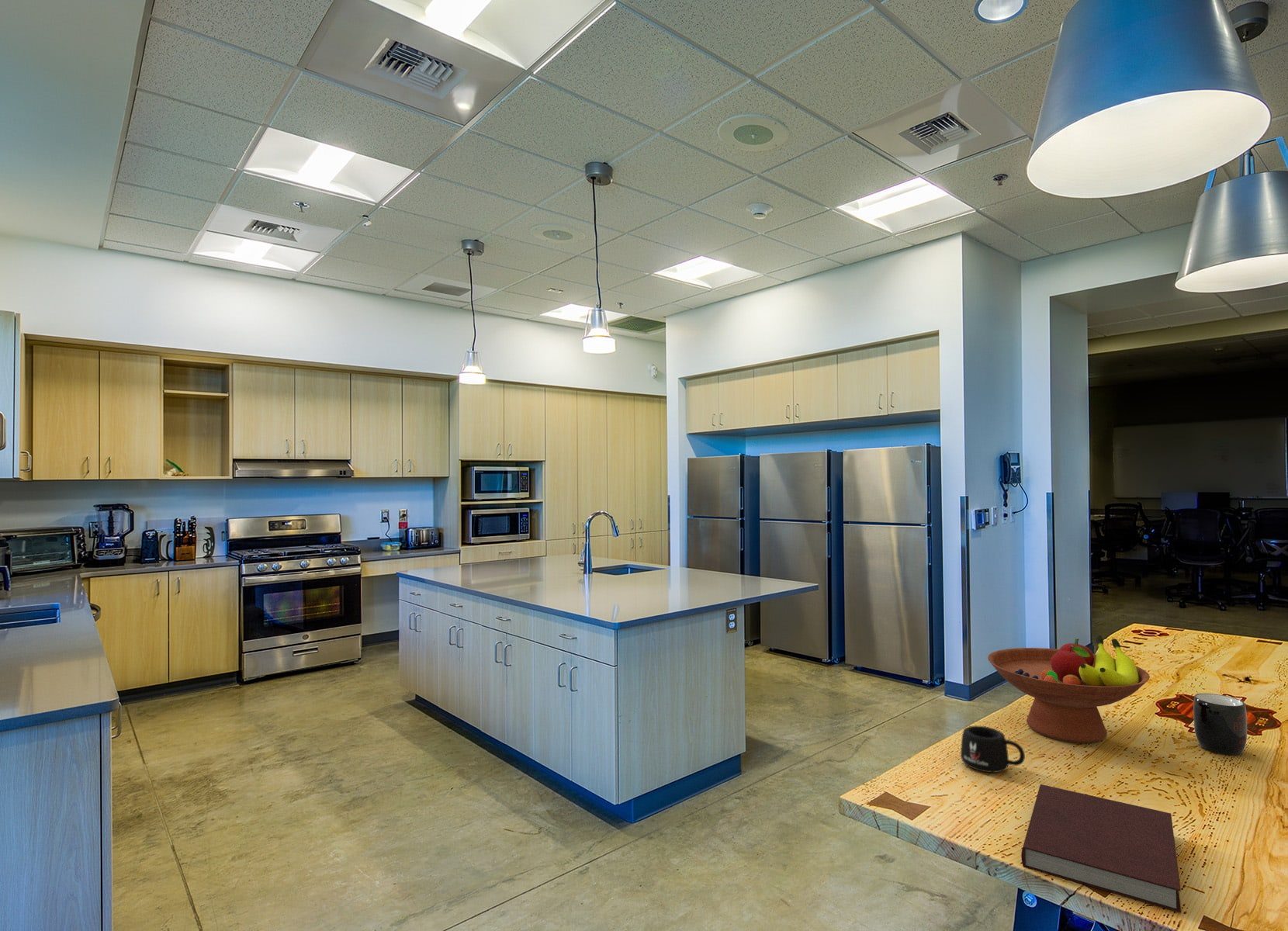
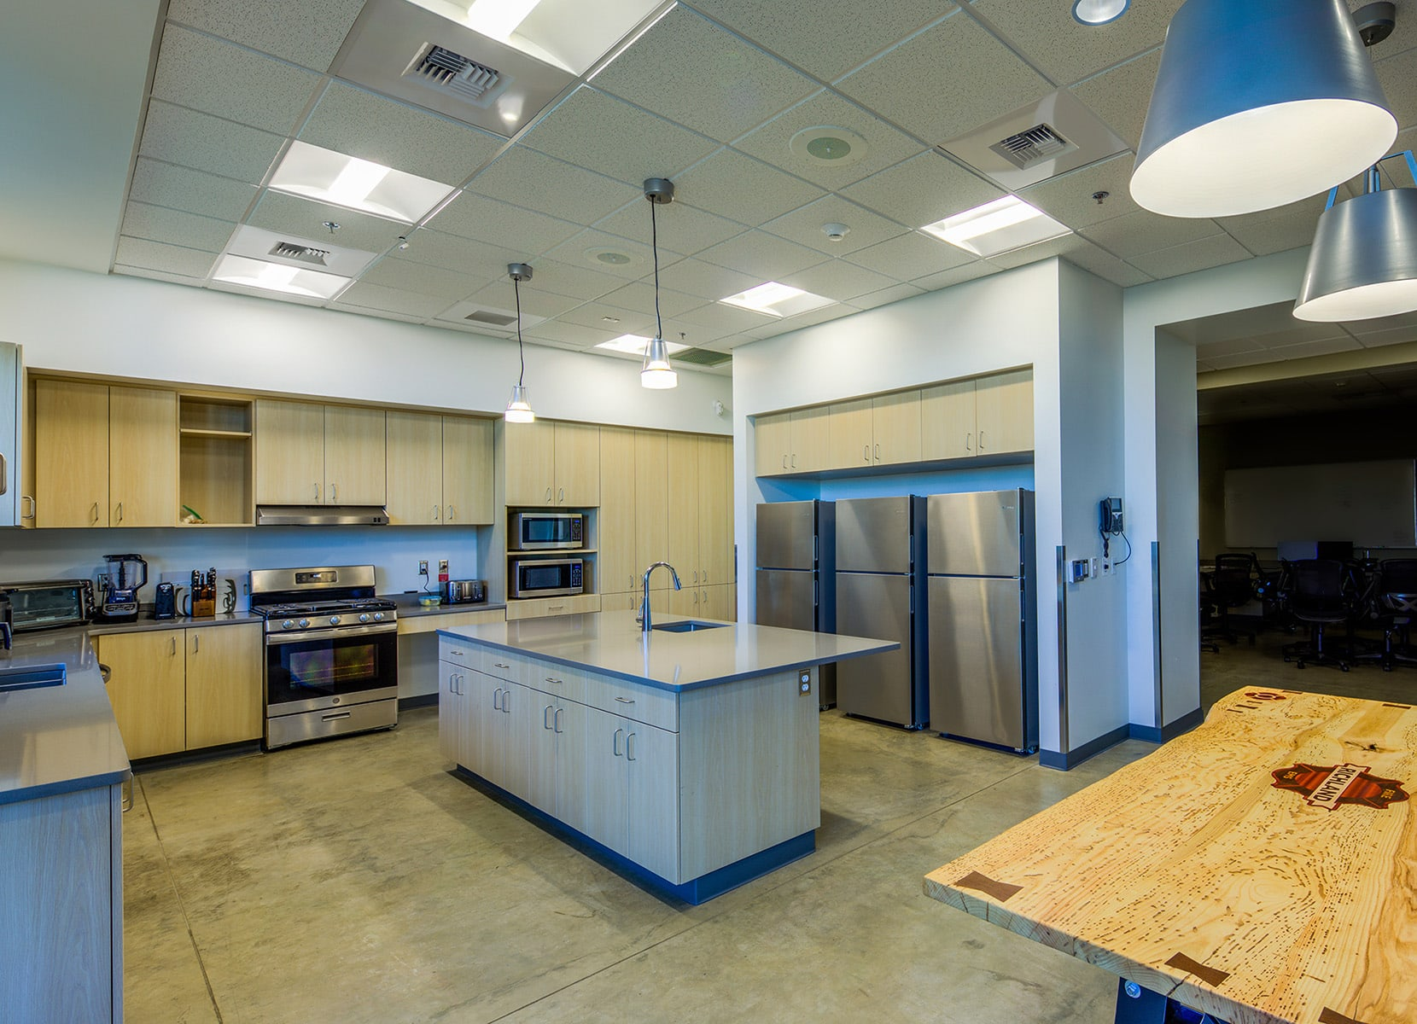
- notebook (1099, 839)
- fruit bowl (1065, 685)
- mug (1220, 722)
- mug (992, 750)
